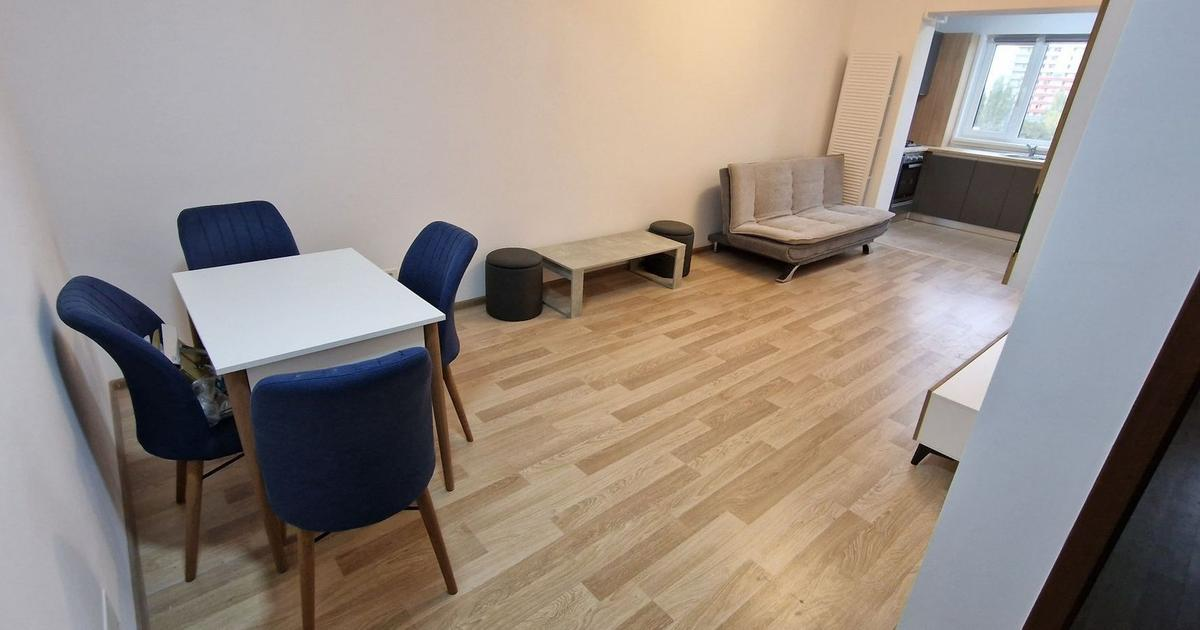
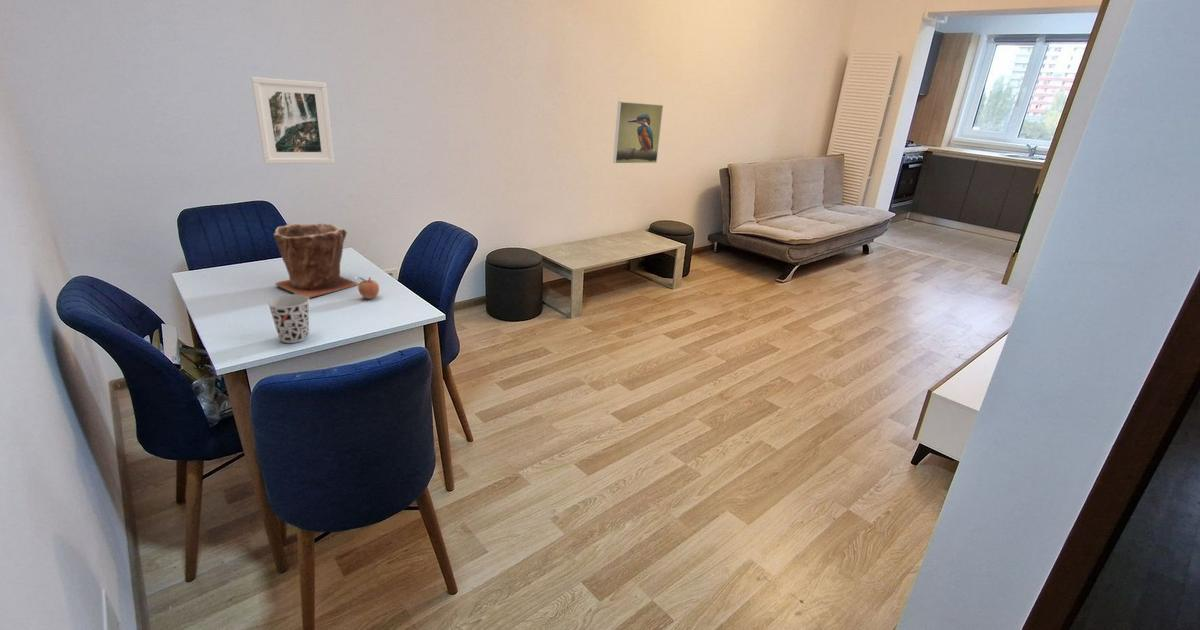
+ cup (291, 319)
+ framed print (295, 122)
+ plant pot (314, 256)
+ fruit (368, 287)
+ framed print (638, 133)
